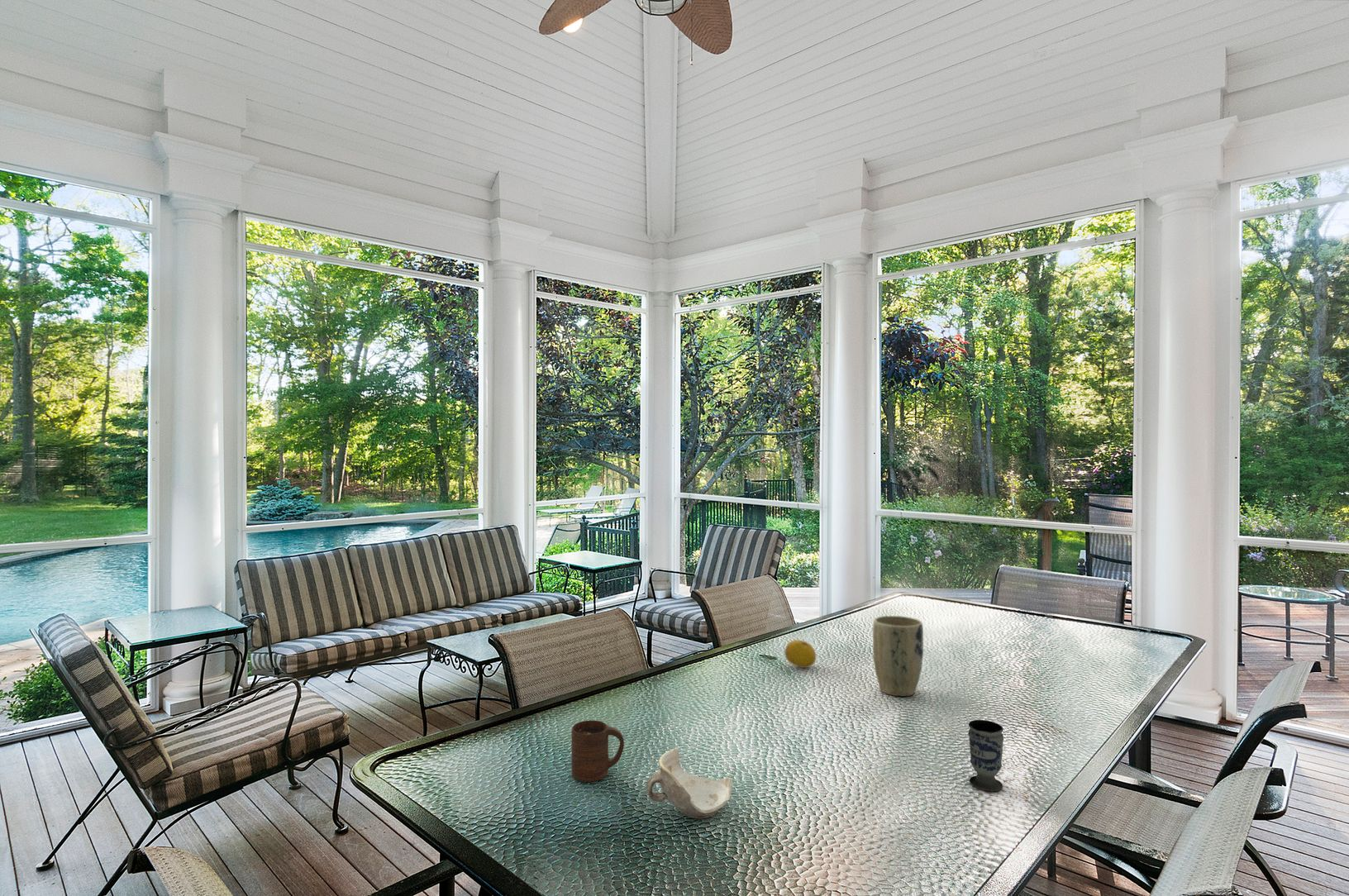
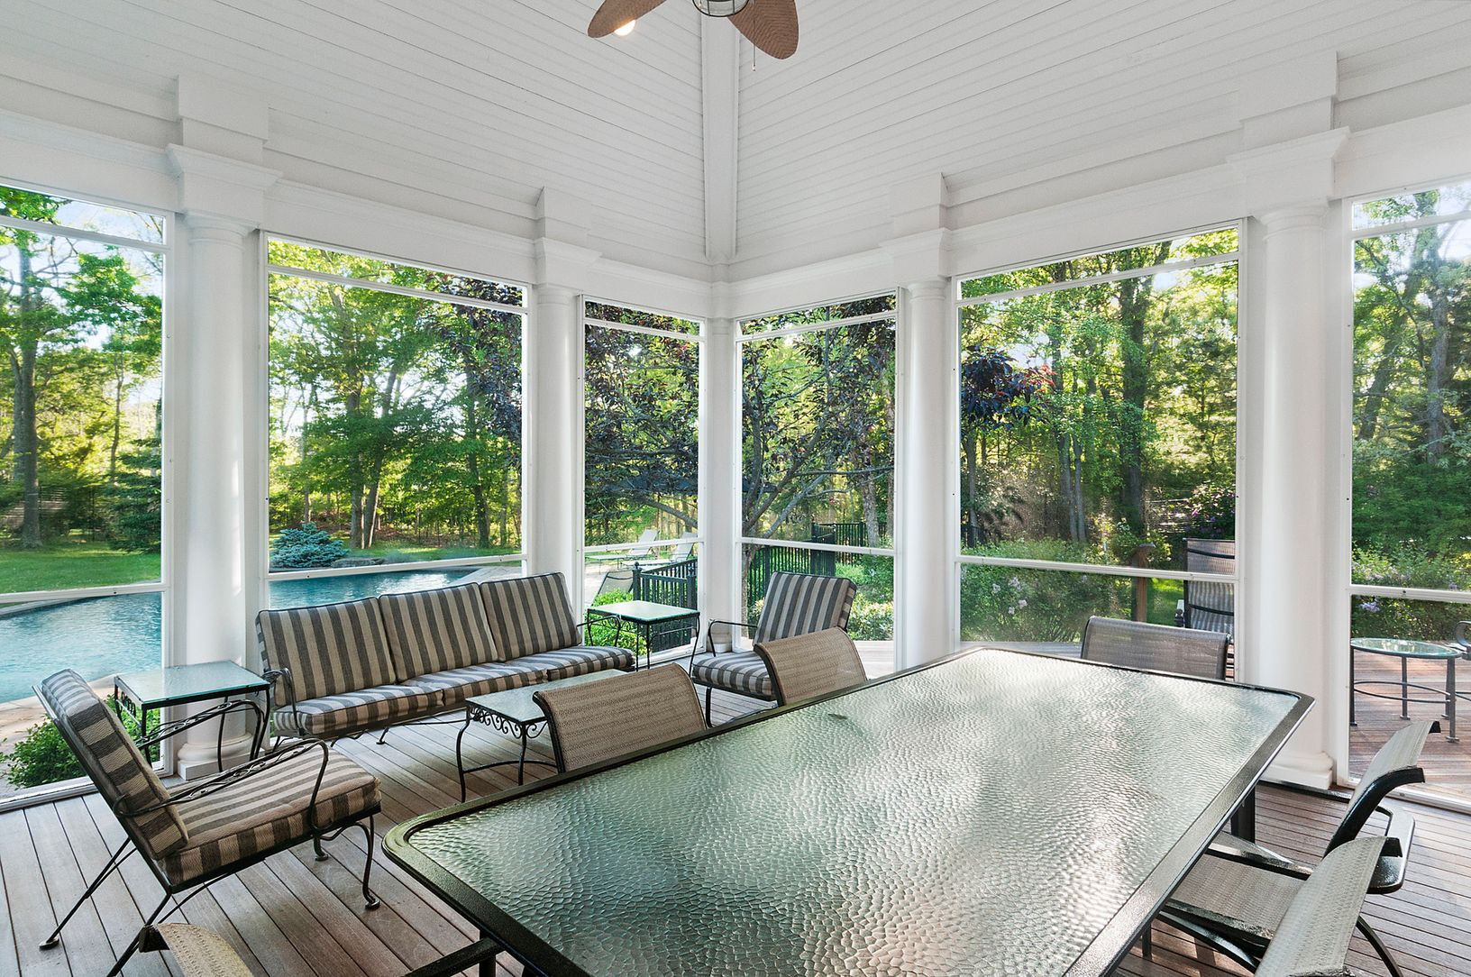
- cup (595, 750)
- cup (985, 755)
- plant pot (898, 655)
- fruit (800, 653)
- bowl (690, 784)
